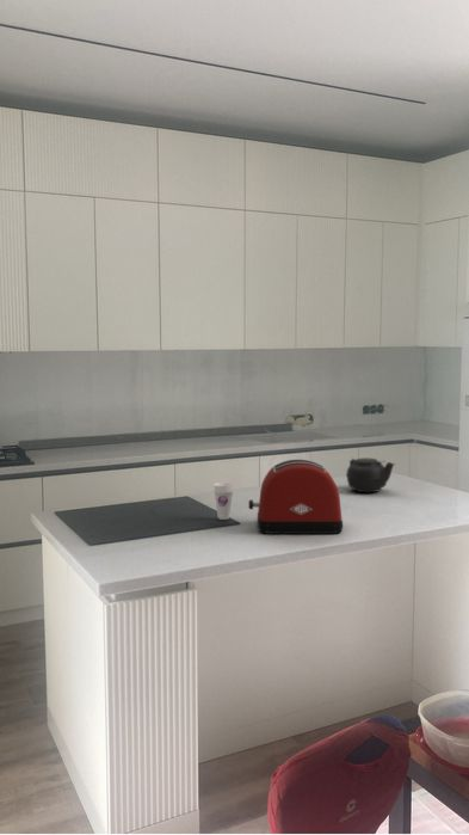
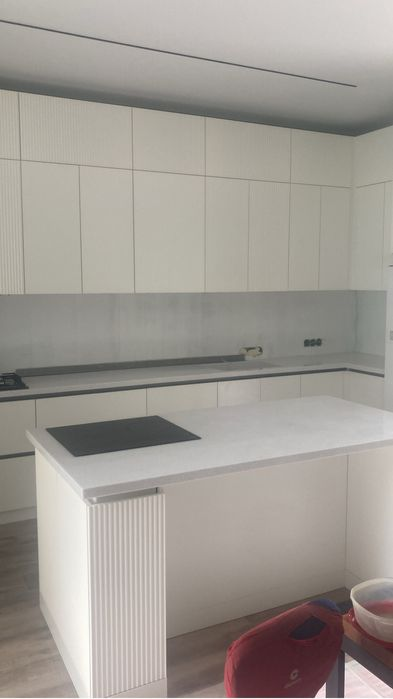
- cup (223, 501)
- teapot (370, 475)
- toaster (298, 493)
